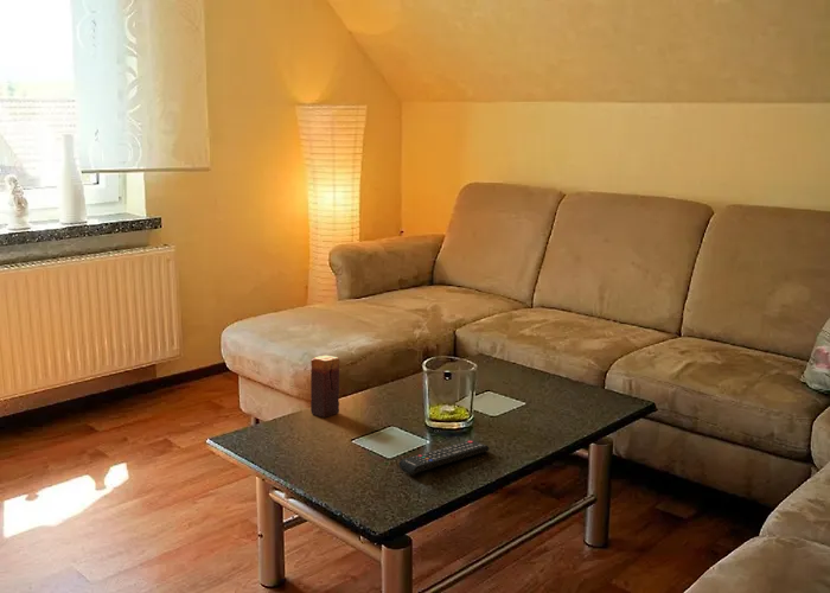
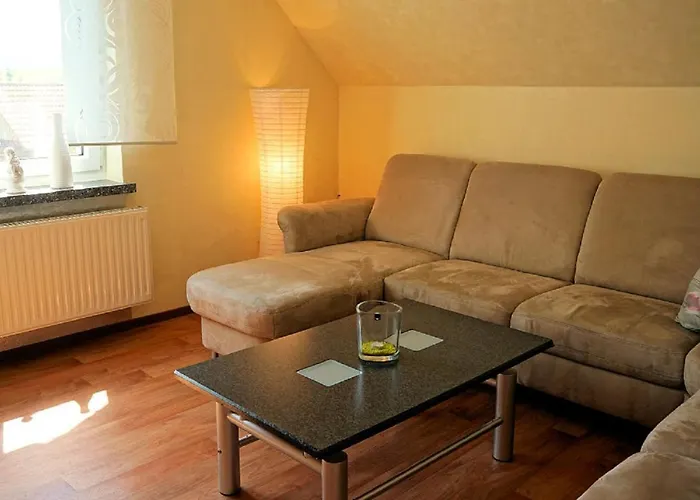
- candle (325, 384)
- remote control (445, 457)
